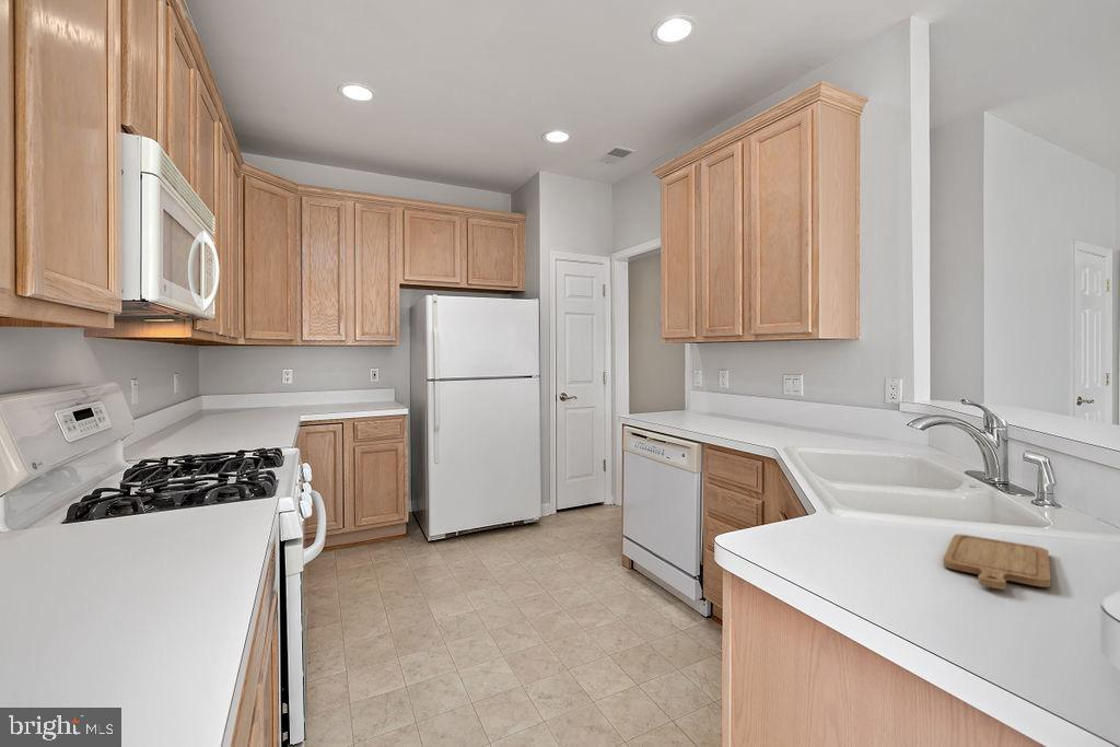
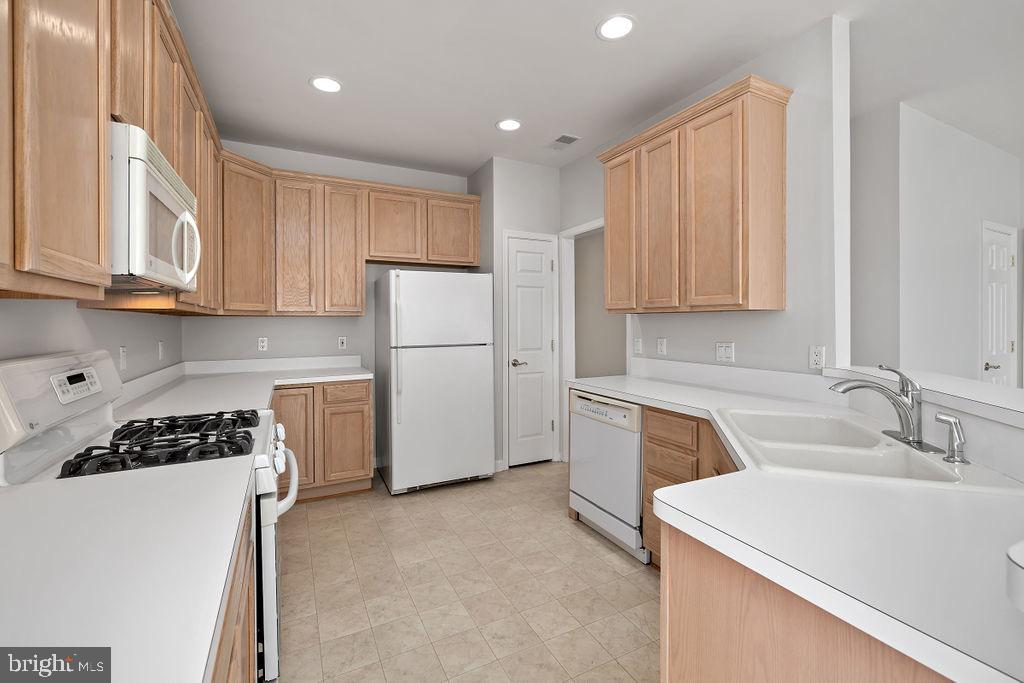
- chopping board (995, 561)
